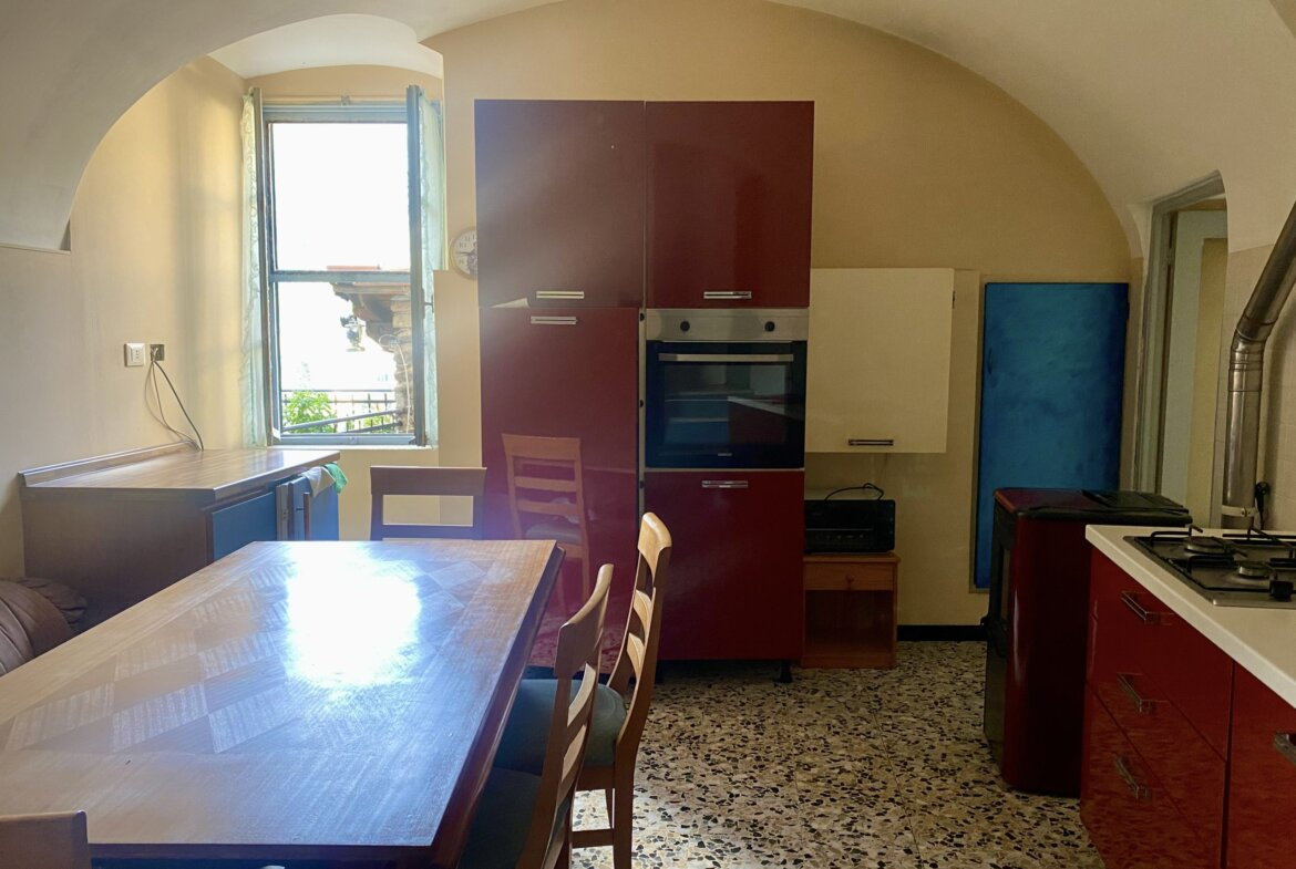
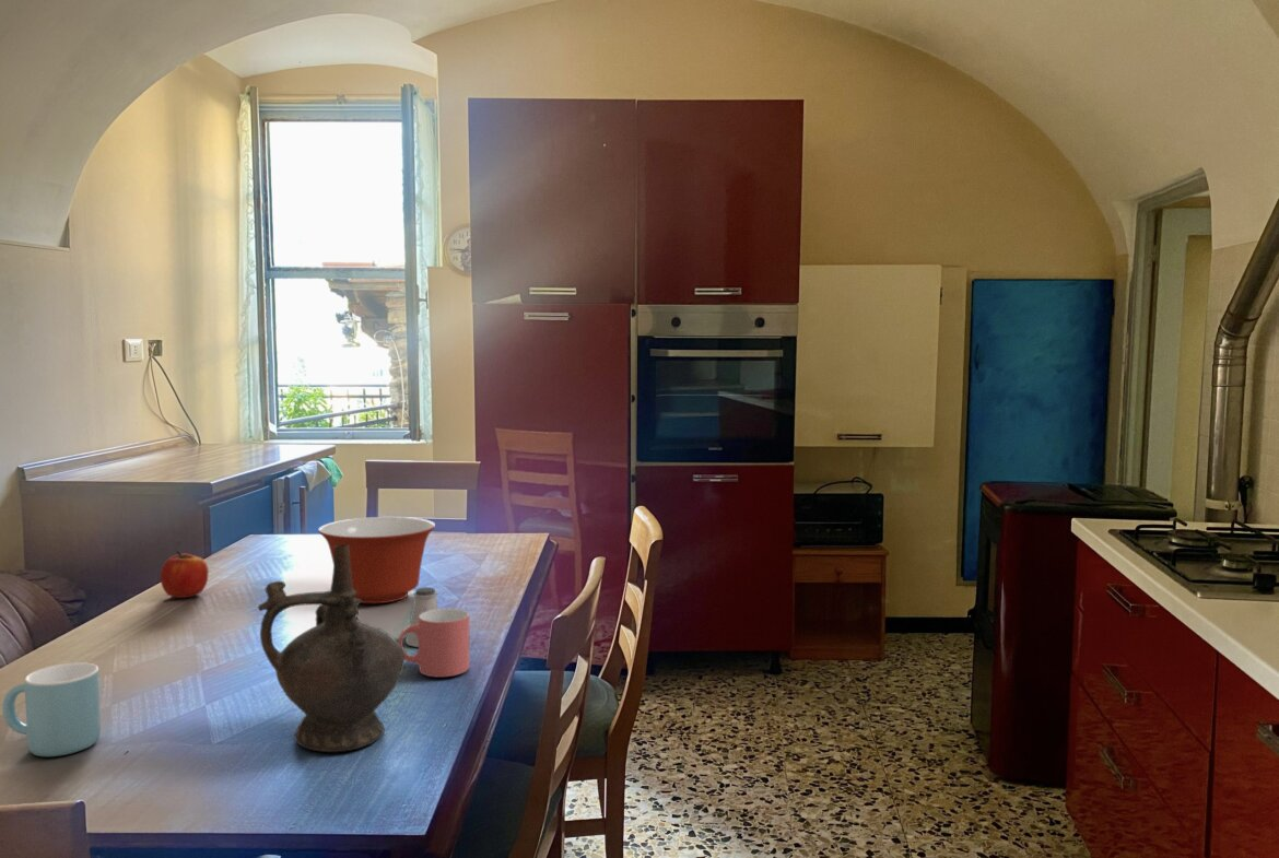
+ mug (50, 709)
+ saltshaker (423, 612)
+ ceremonial vessel (333, 642)
+ apple (184, 573)
+ mixing bowl (378, 561)
+ mug (434, 643)
